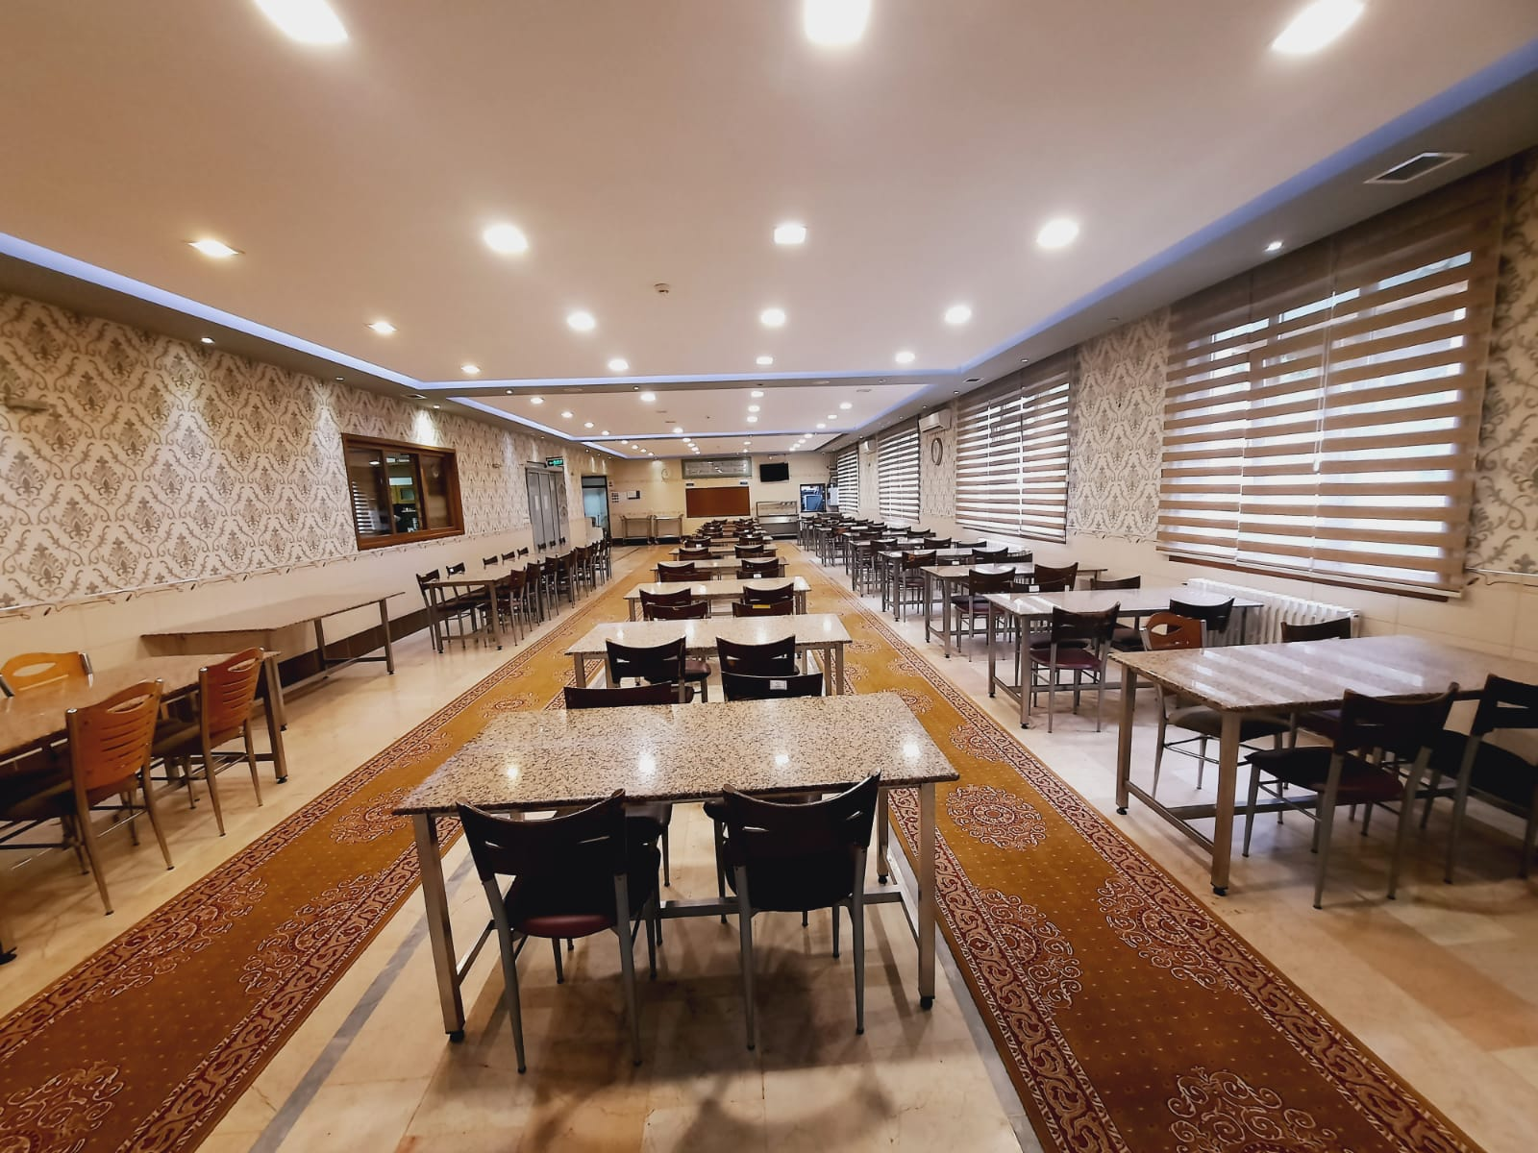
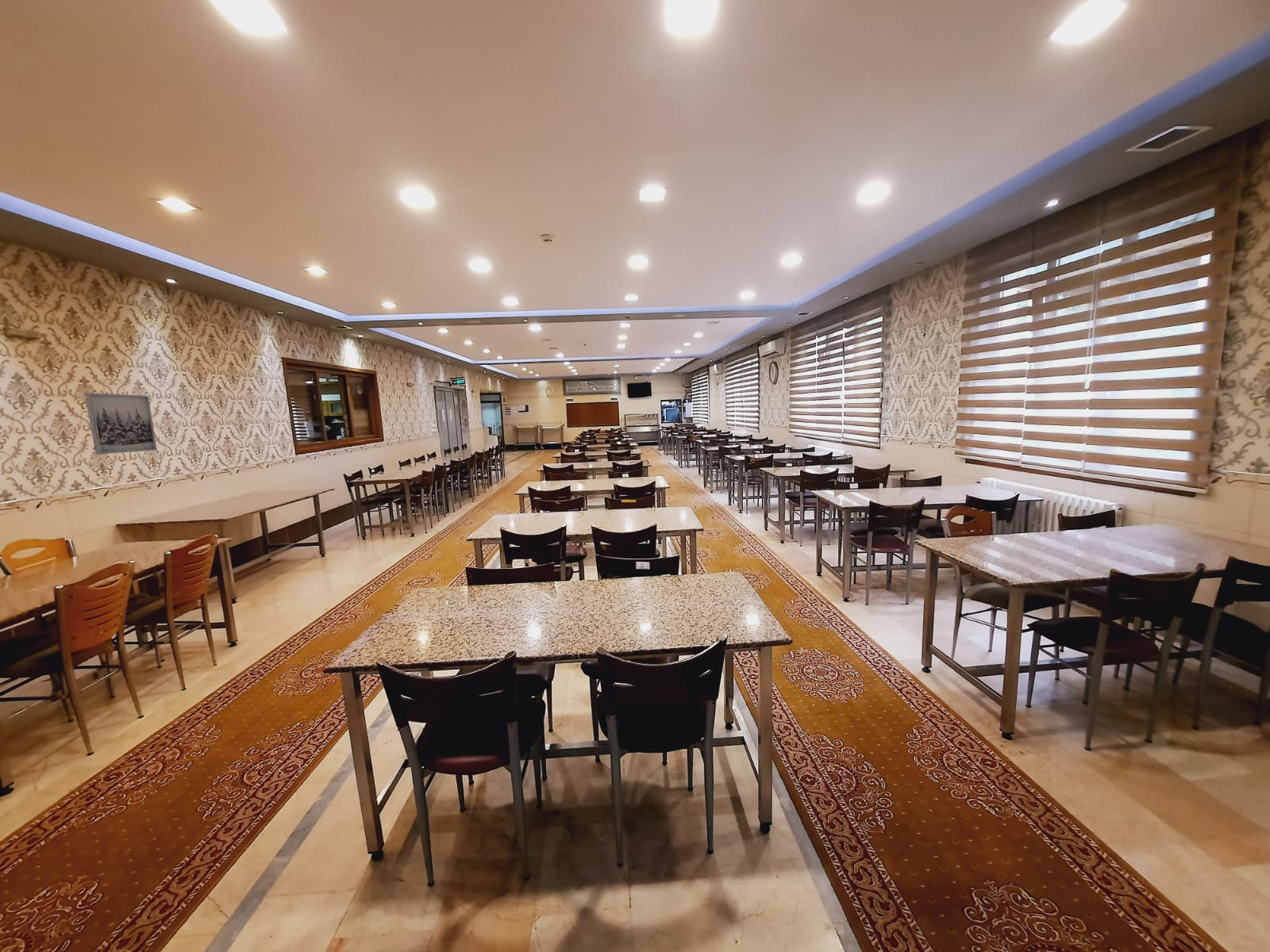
+ wall art (123, 423)
